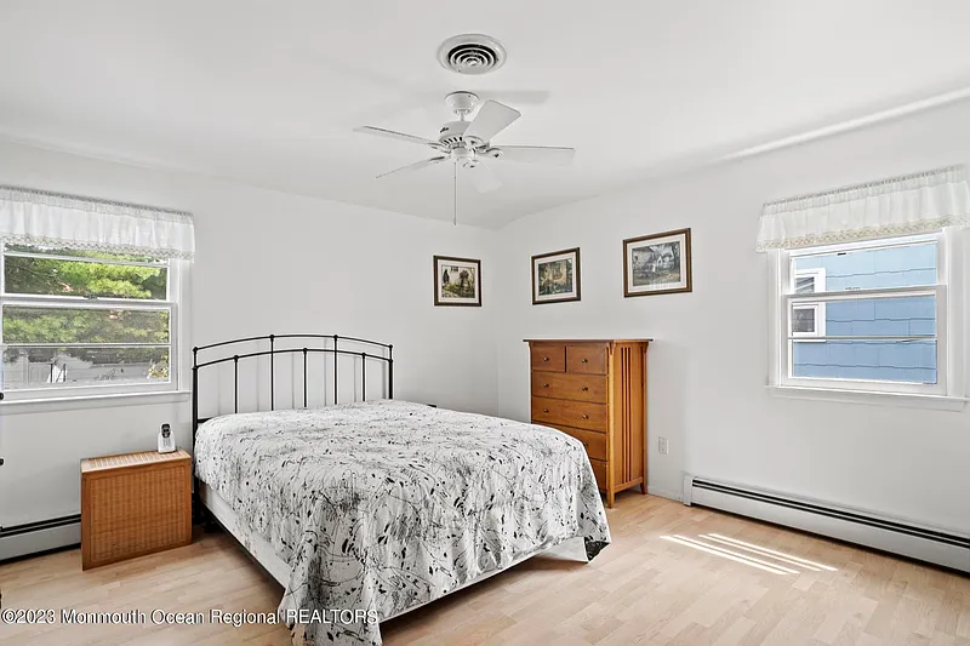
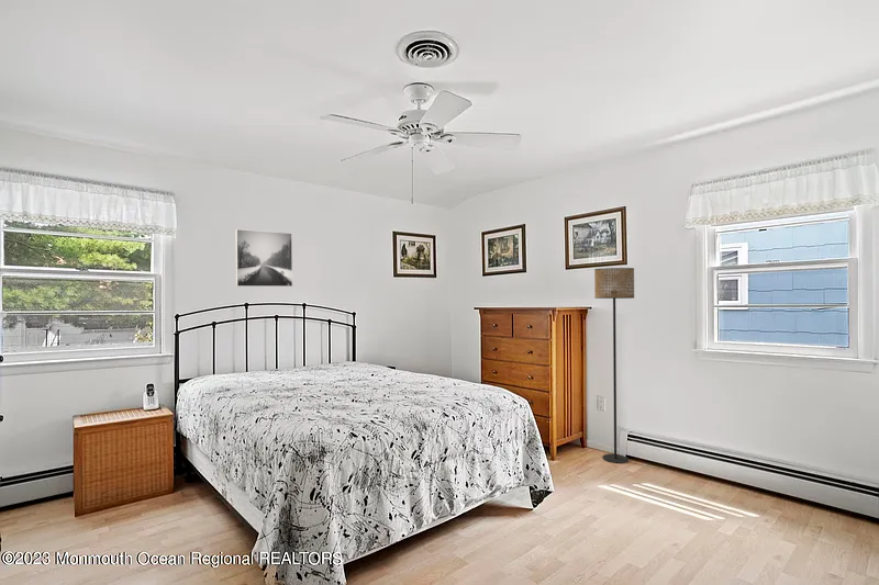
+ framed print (265, 258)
+ floor lamp (614, 363)
